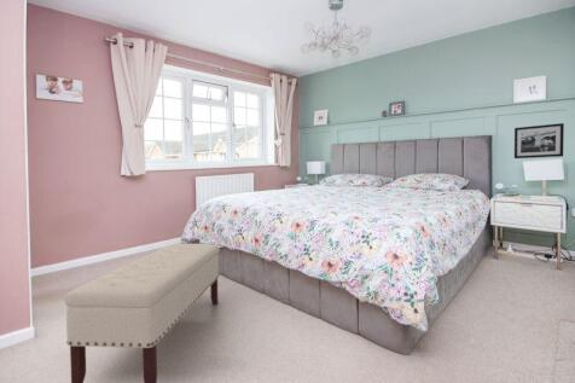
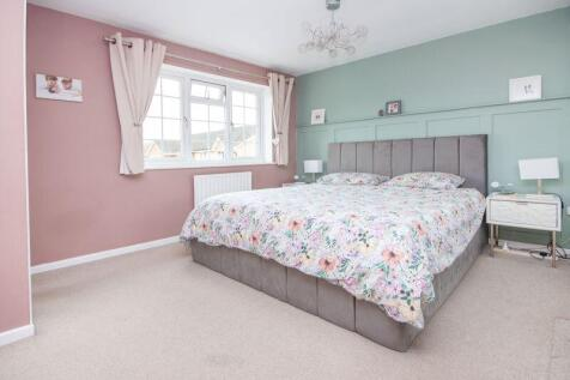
- bench (162, 298)
- picture frame (538, 141)
